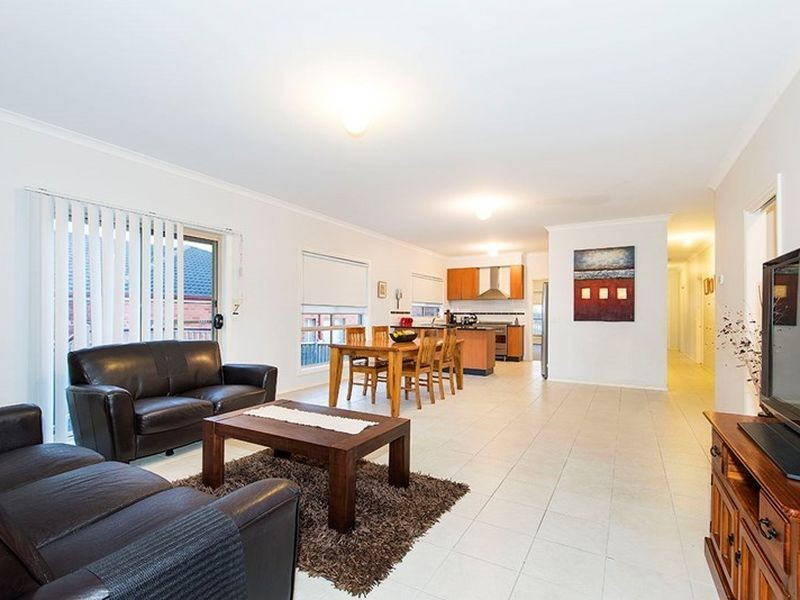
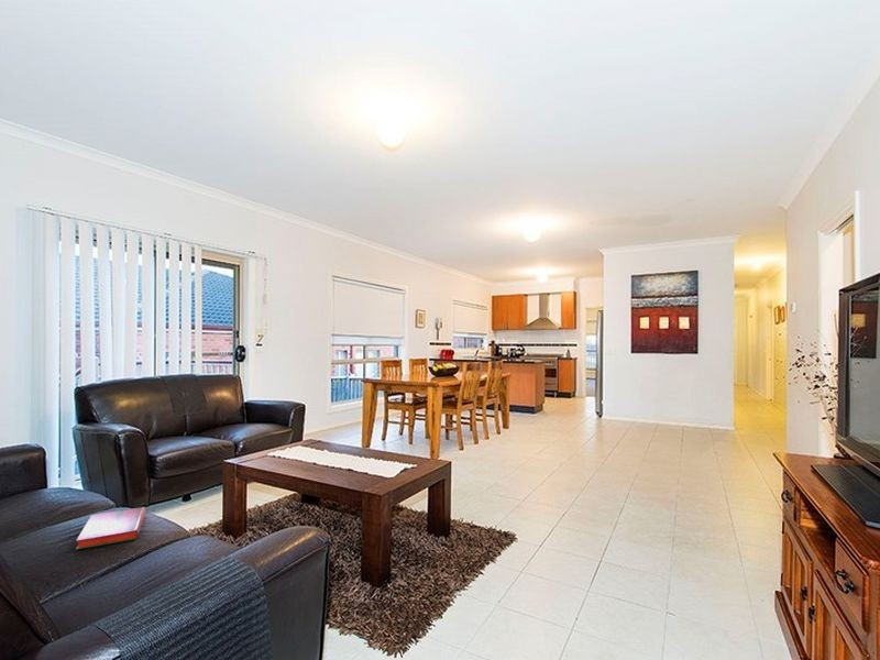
+ hardback book (113, 526)
